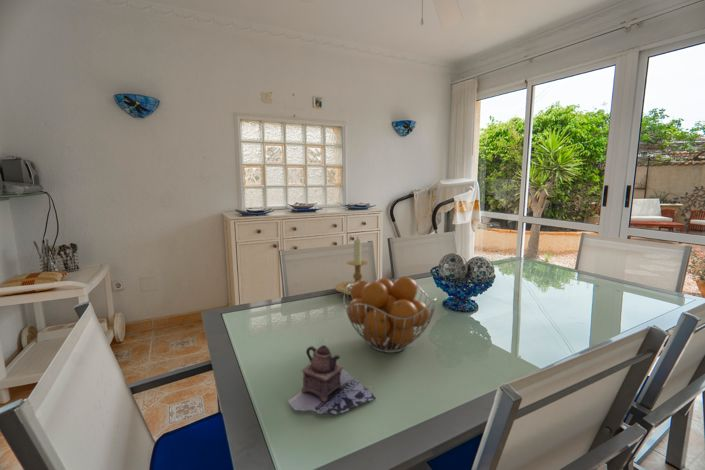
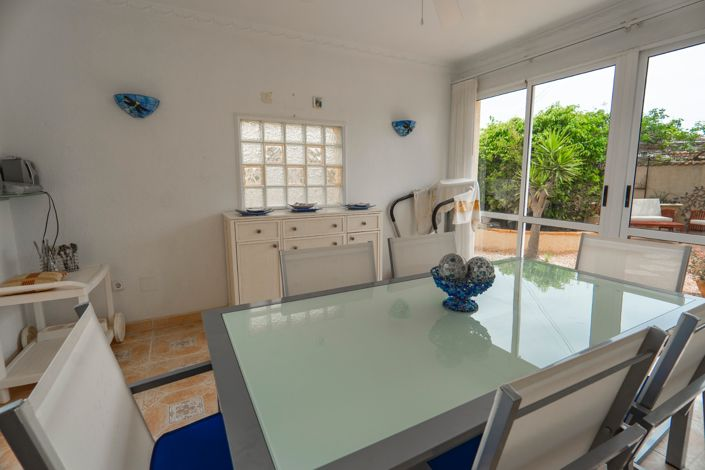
- fruit basket (389, 311)
- teapot (325, 370)
- candle holder (357, 265)
